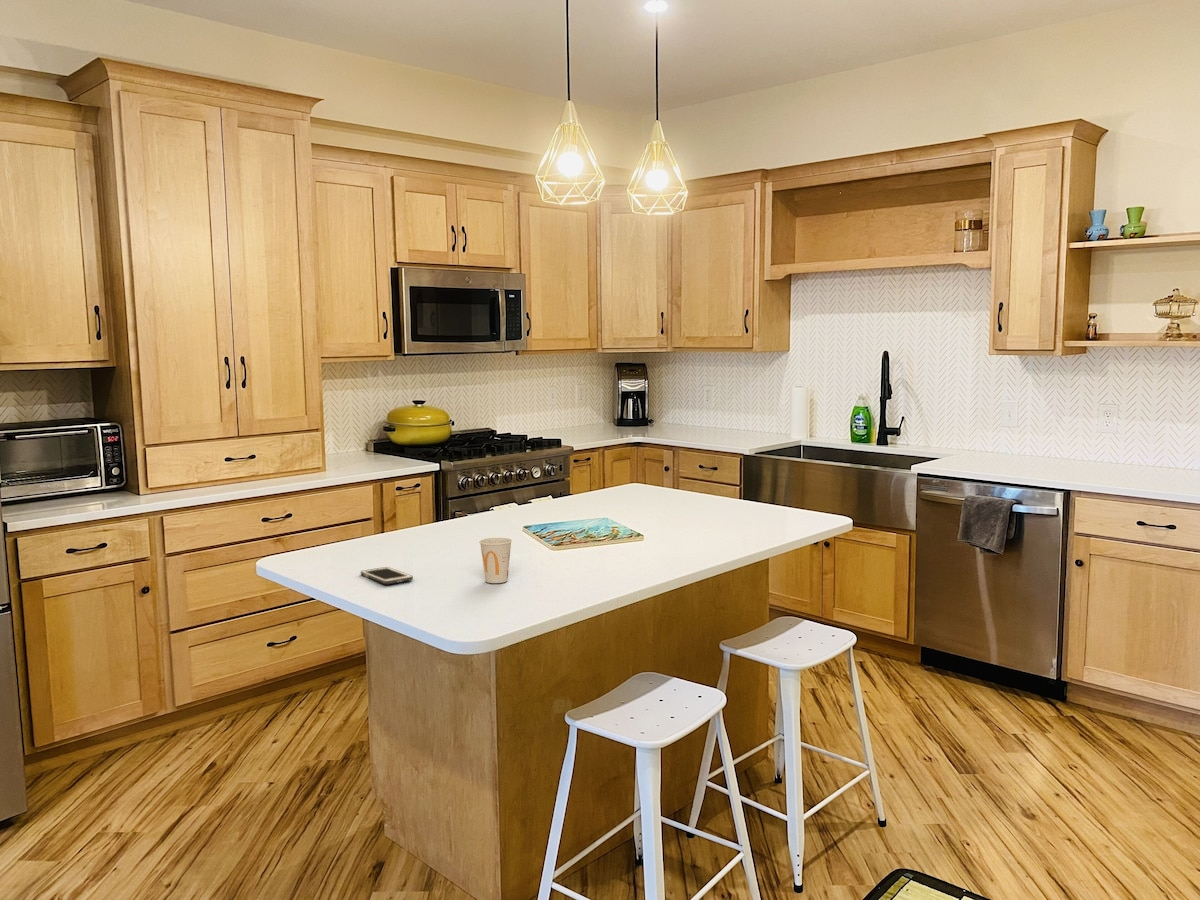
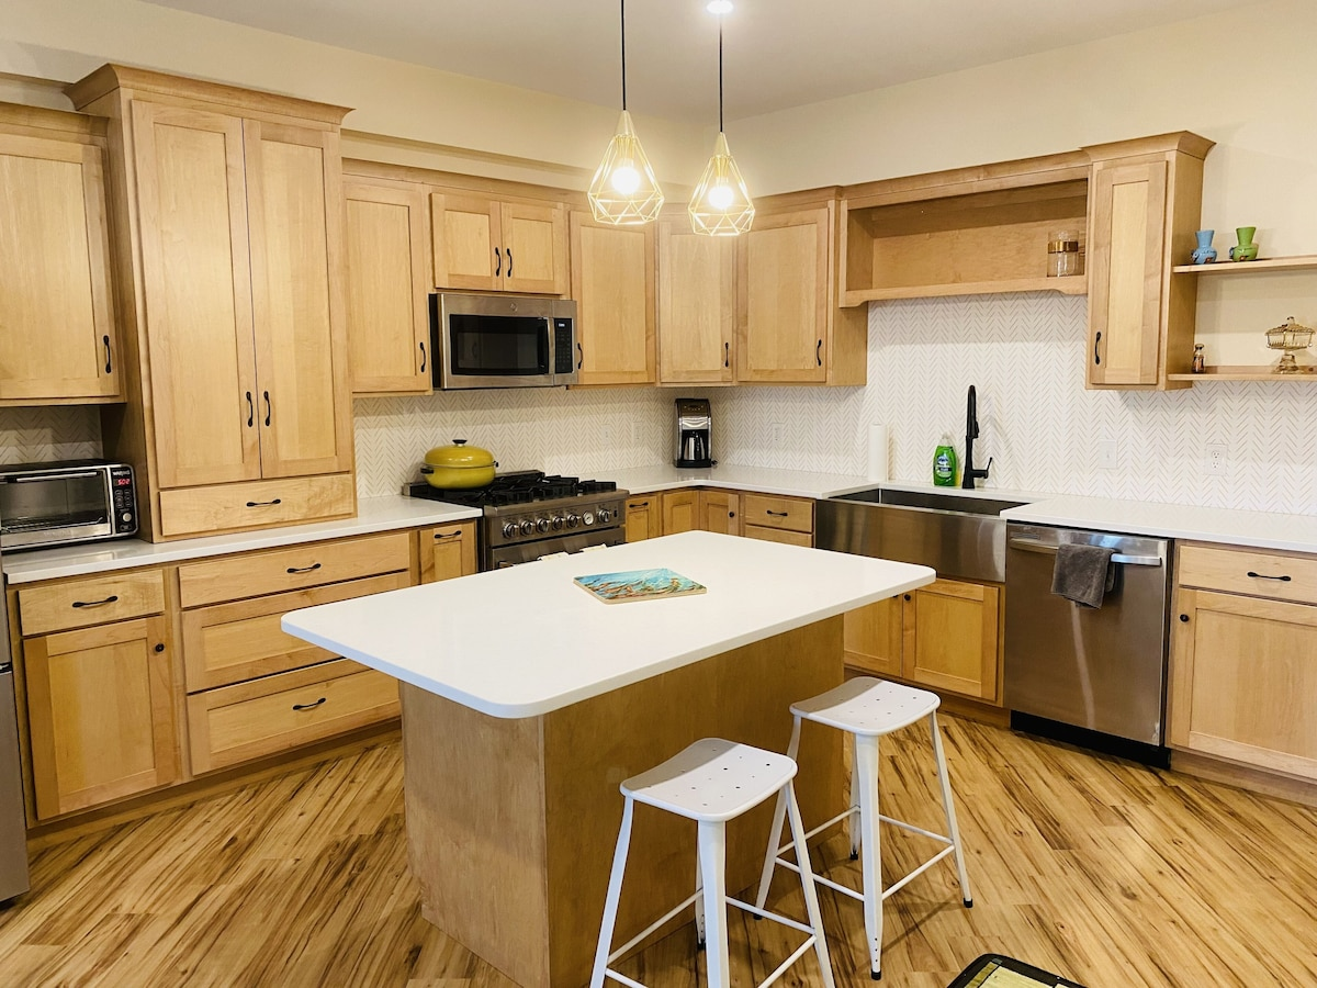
- cup (496, 560)
- cell phone (386, 575)
